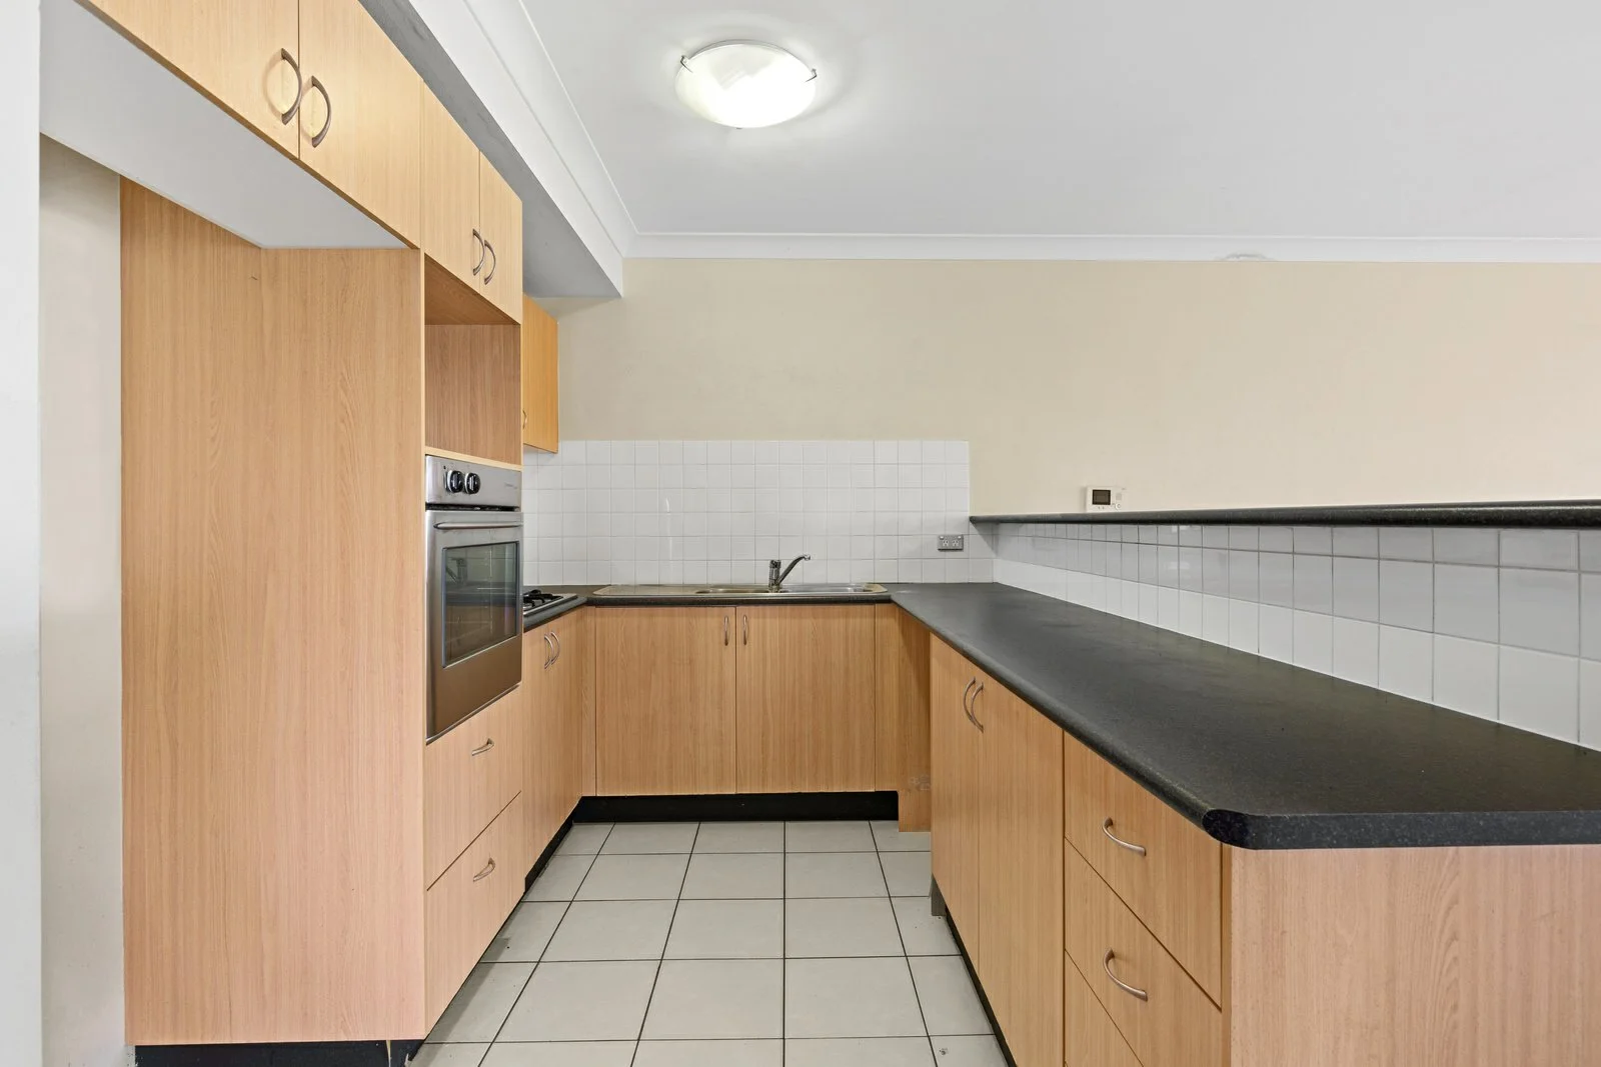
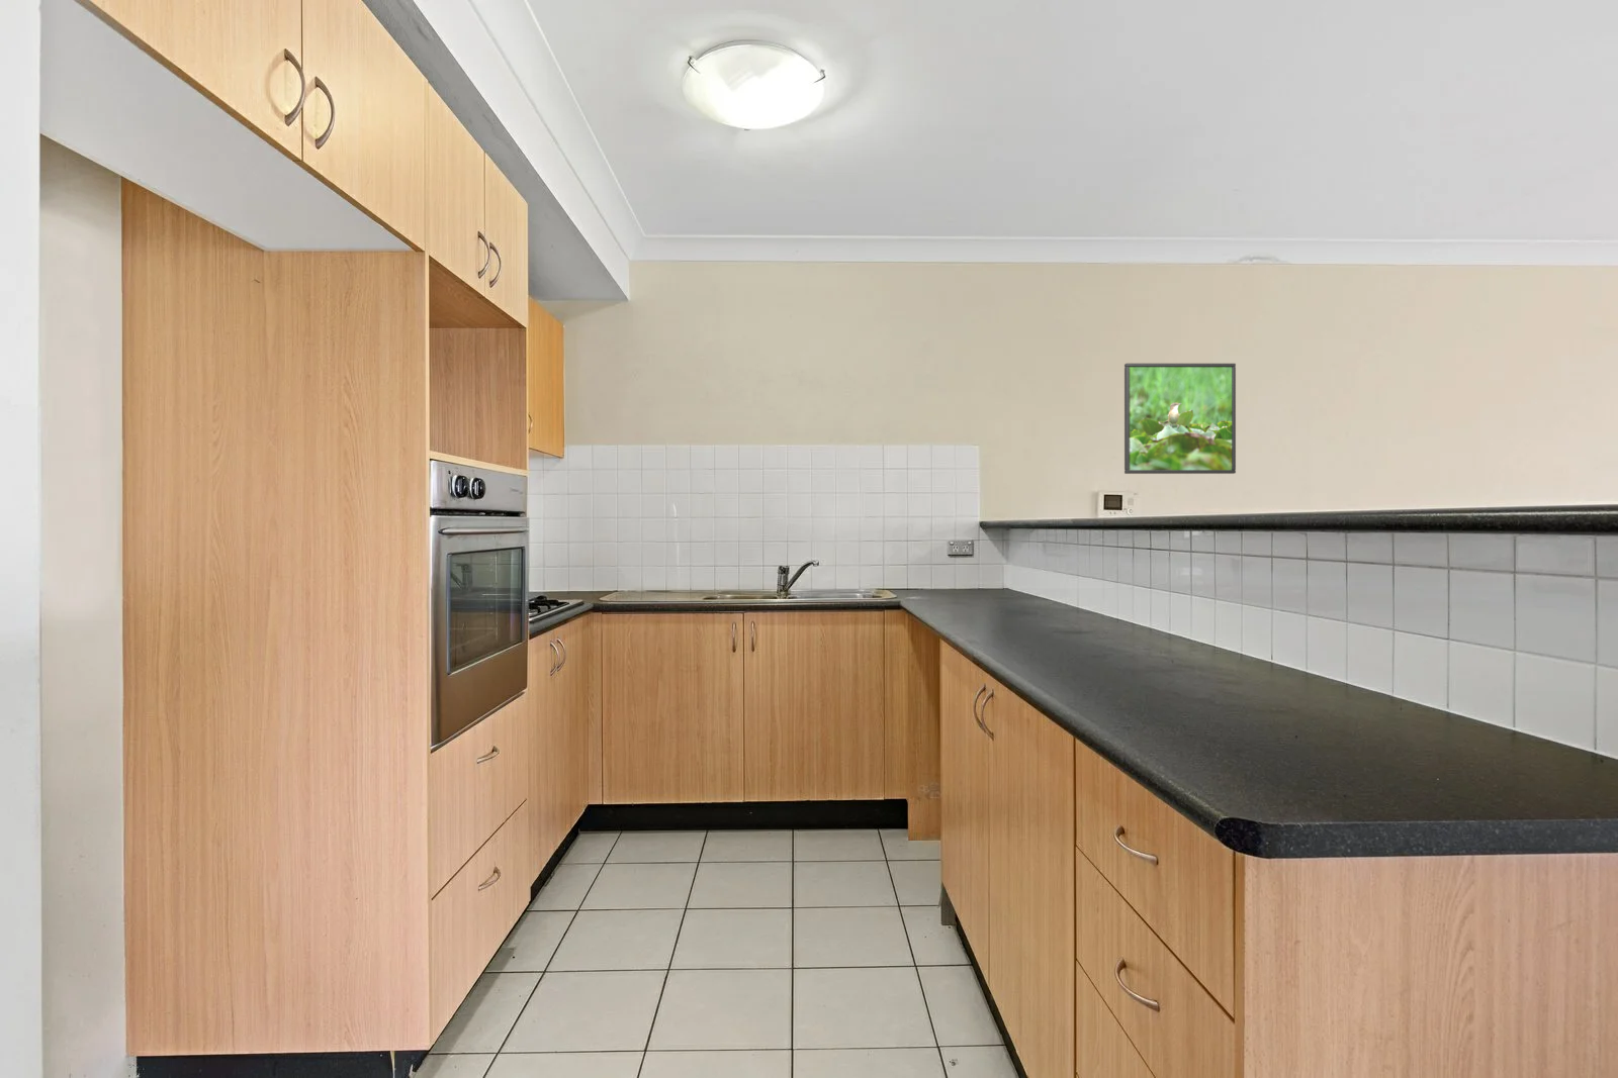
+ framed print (1179, 419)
